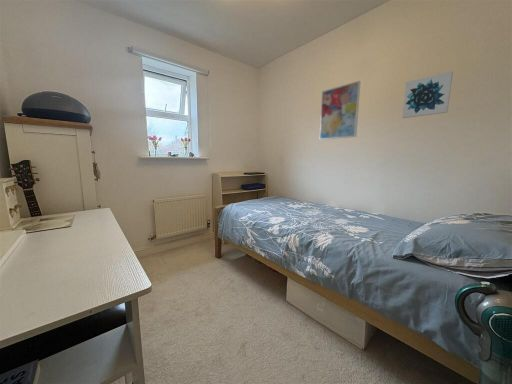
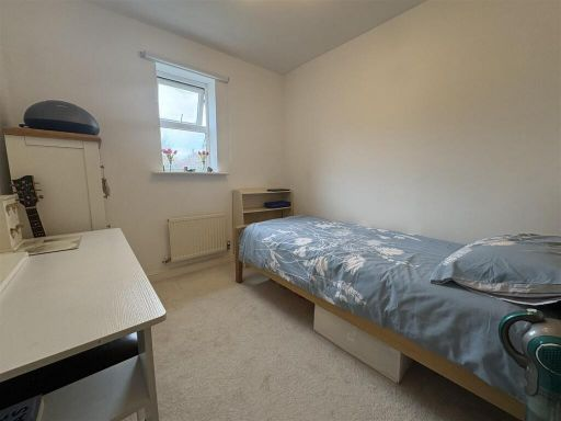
- wall art (338, 112)
- wall art (425, 96)
